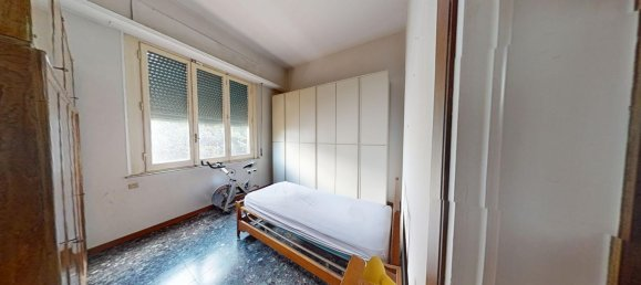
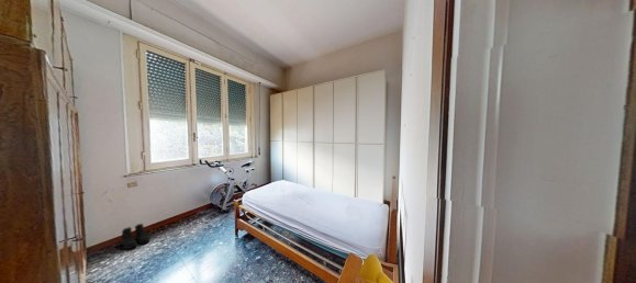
+ boots (135, 234)
